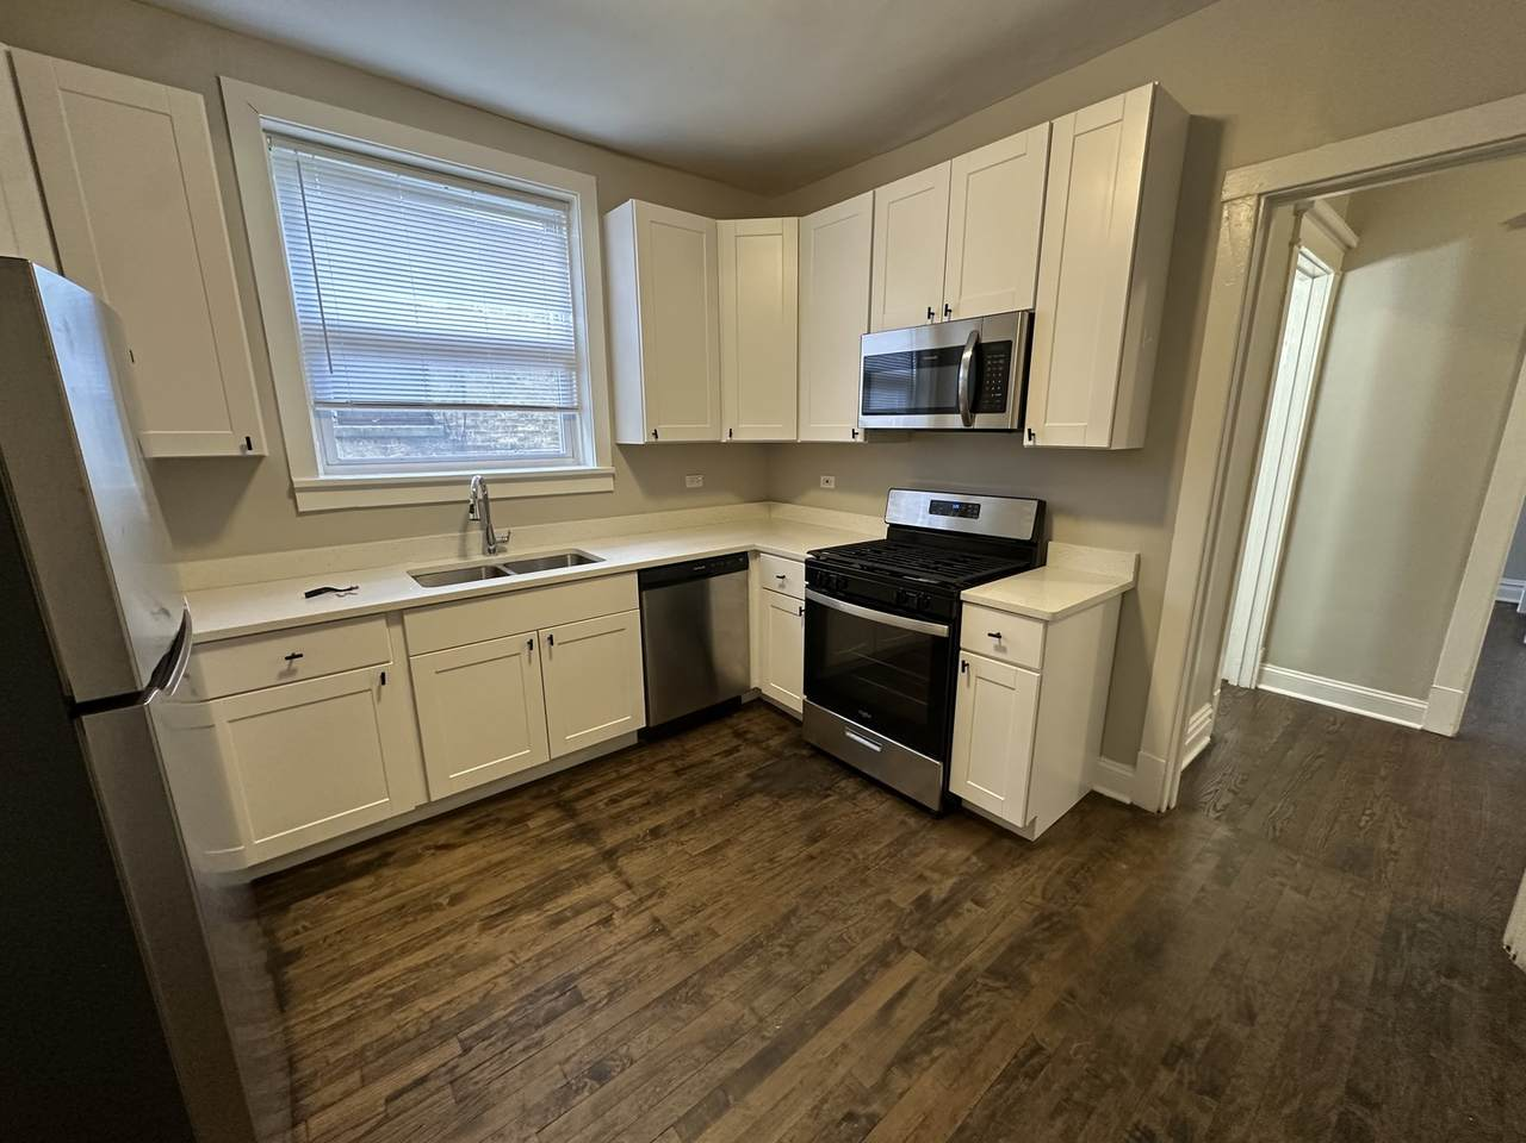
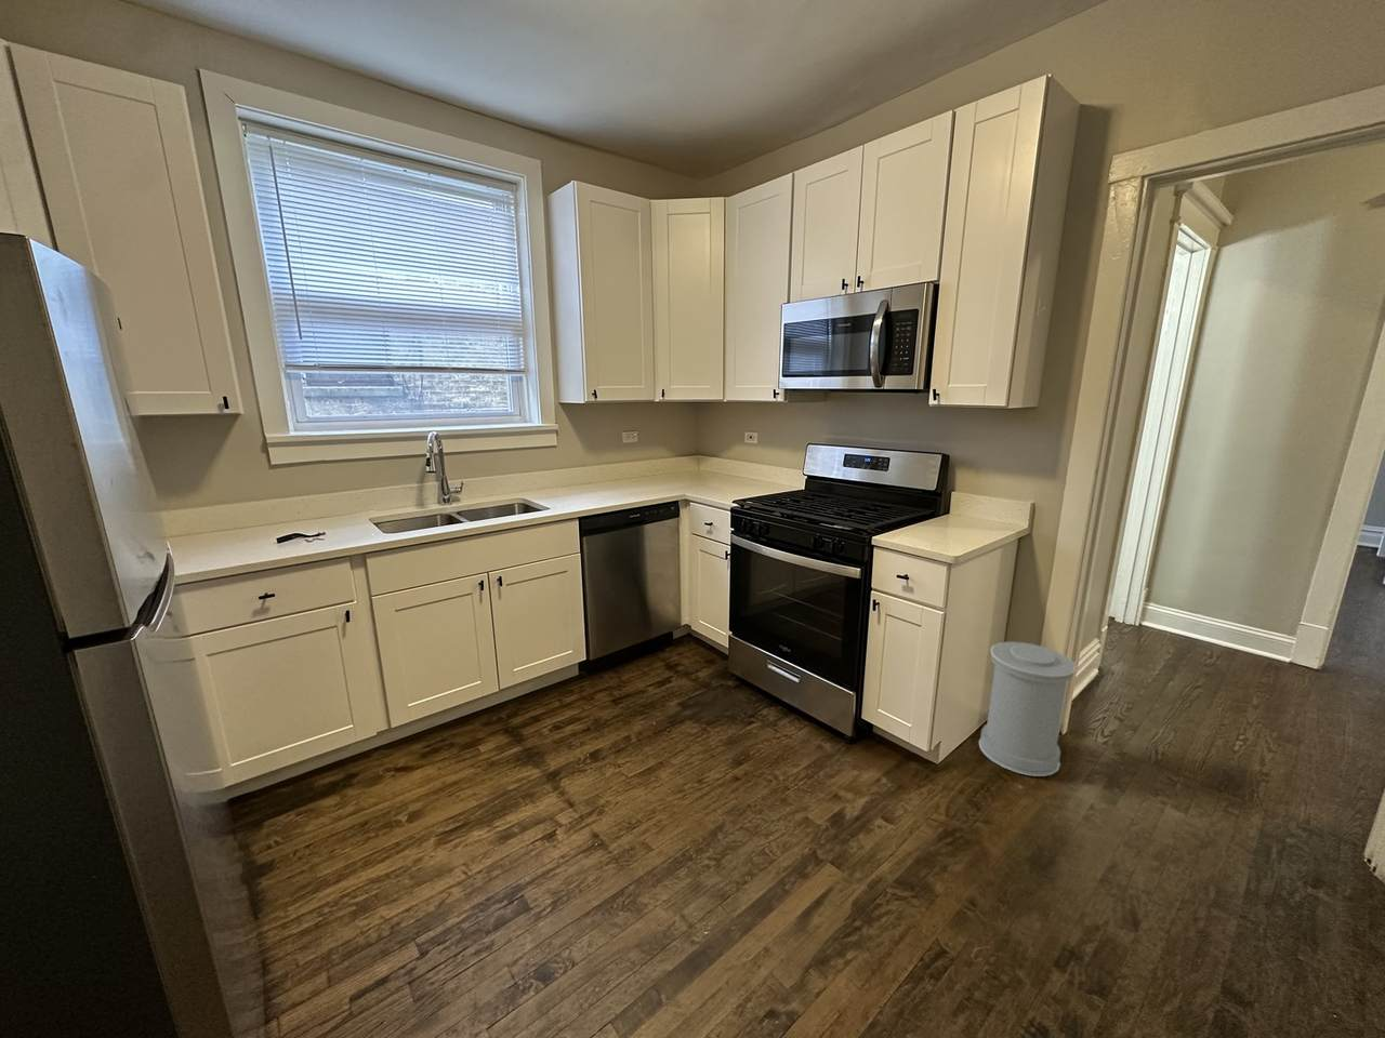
+ trash can (1025, 704)
